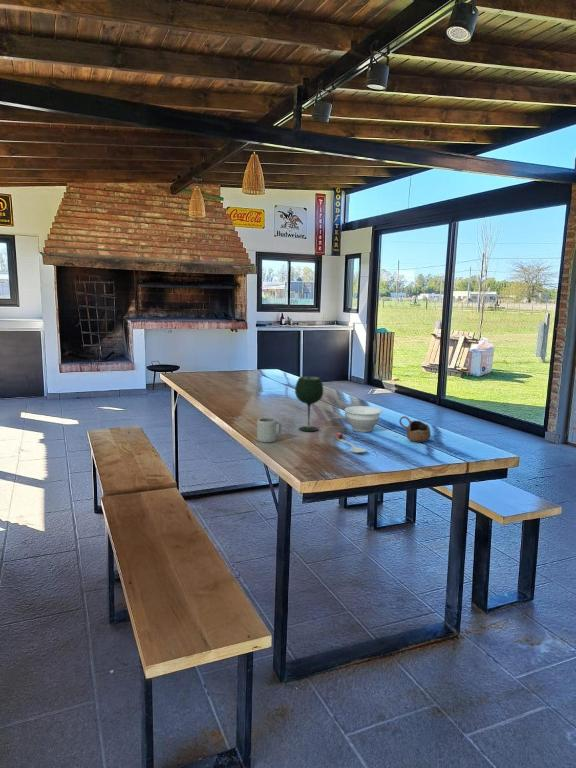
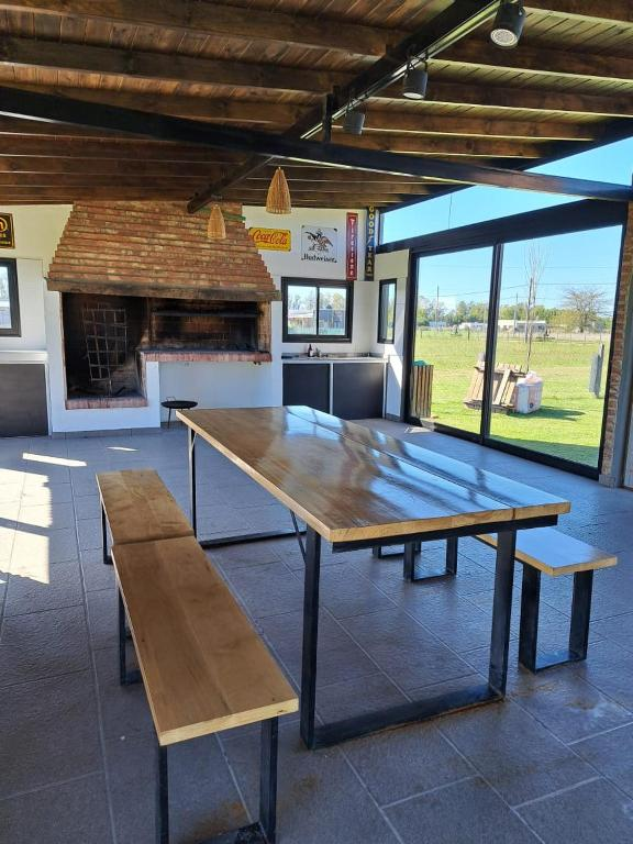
- bowl (362, 419)
- cup (269, 429)
- wine glass (309, 403)
- cup (416, 428)
- spoon (349, 443)
